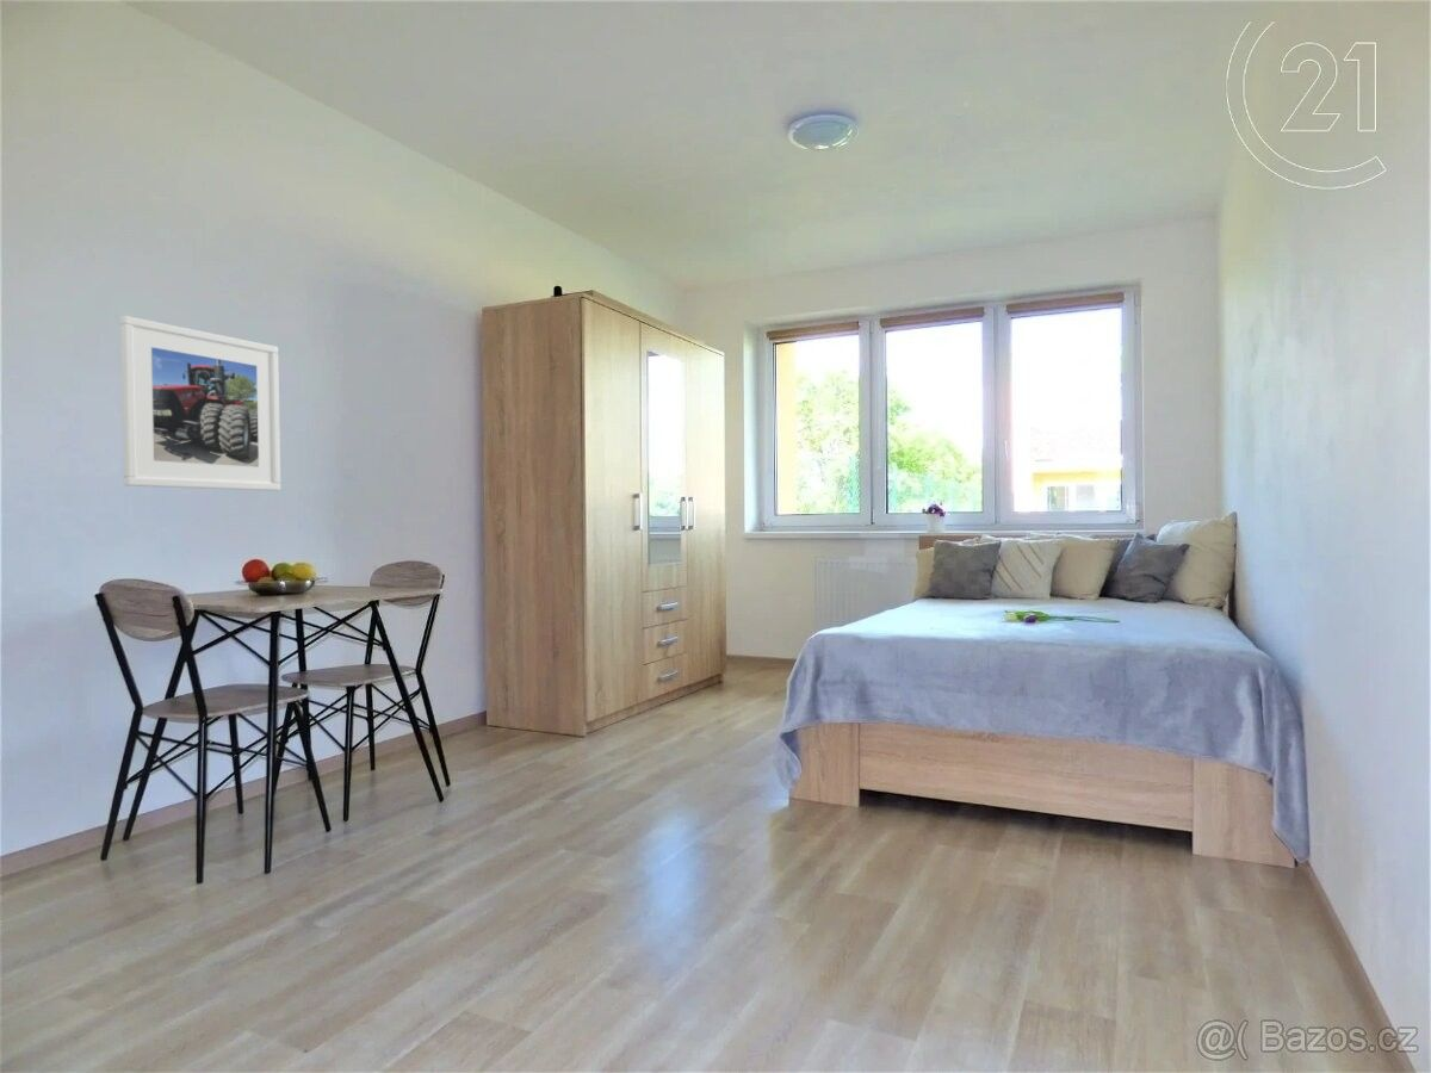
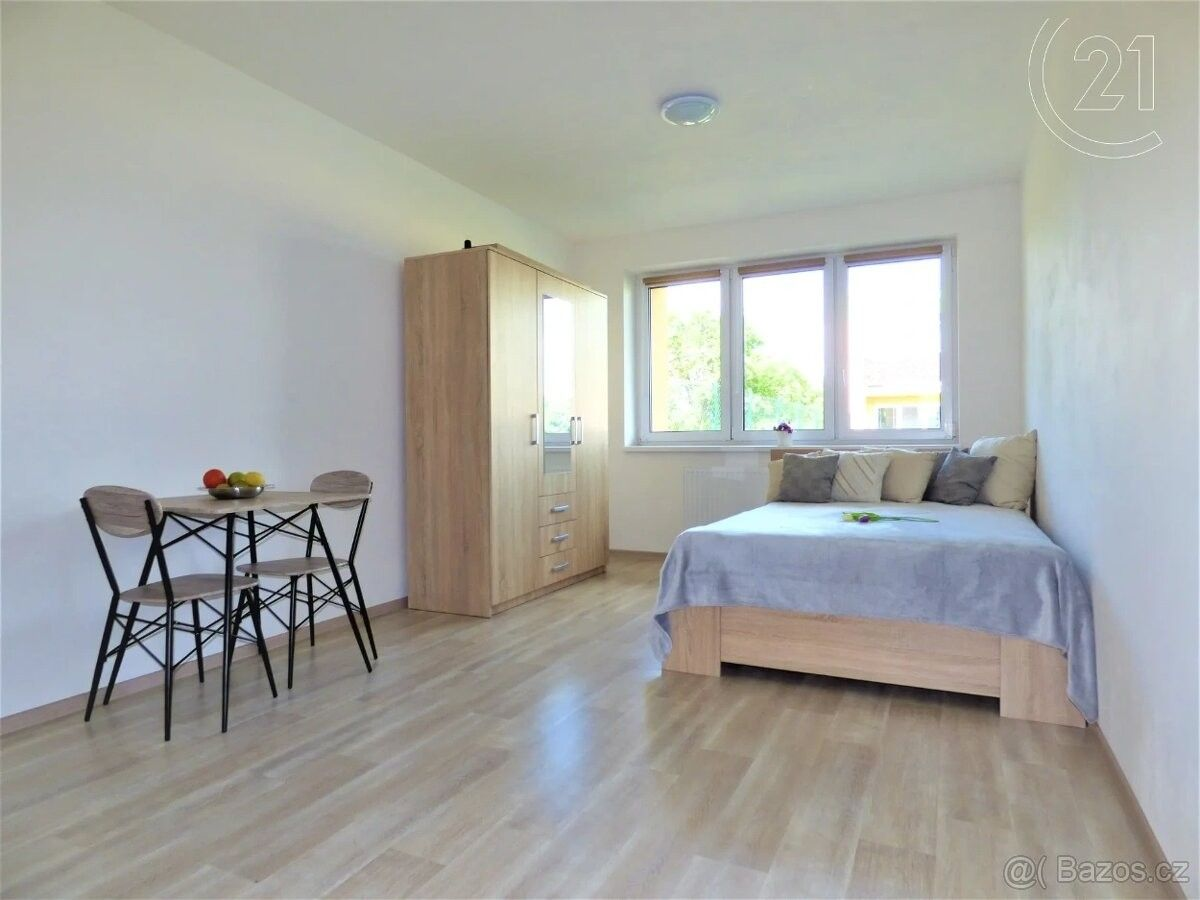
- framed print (206, 410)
